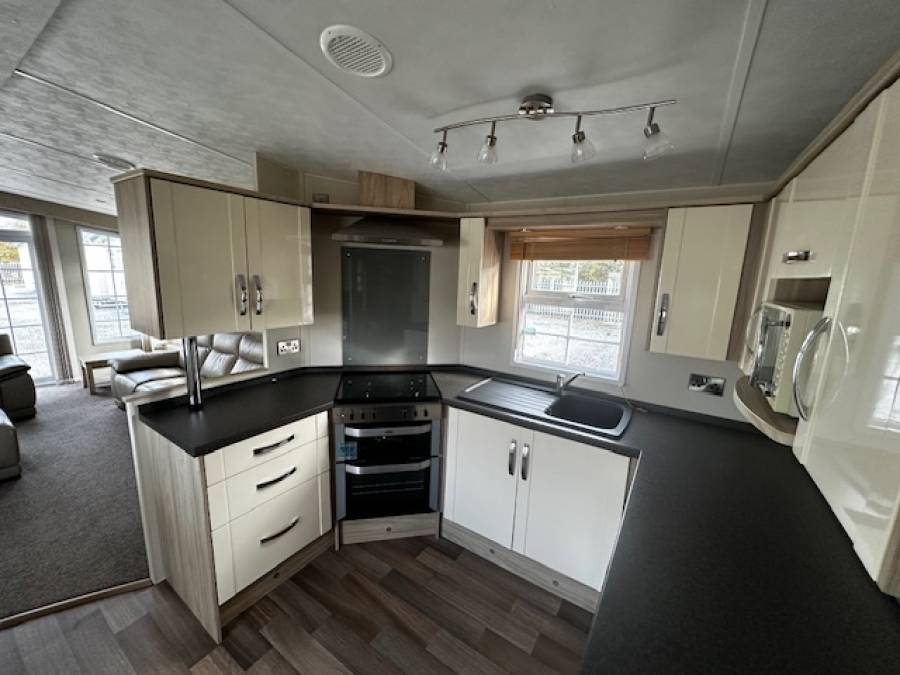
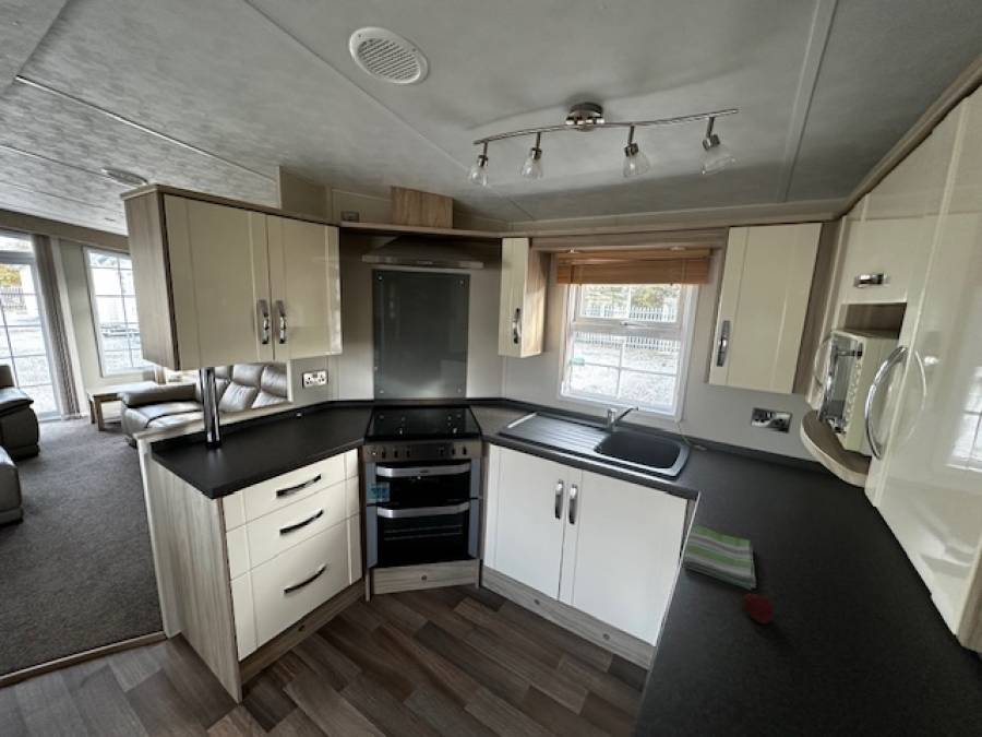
+ dish towel (719, 551)
+ fruit (758, 606)
